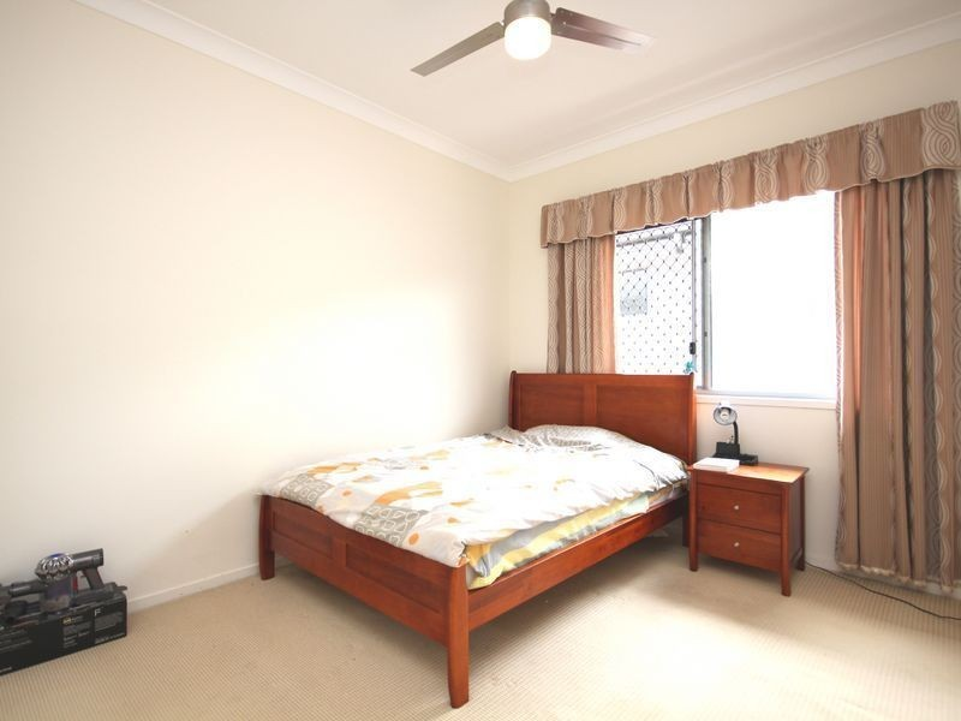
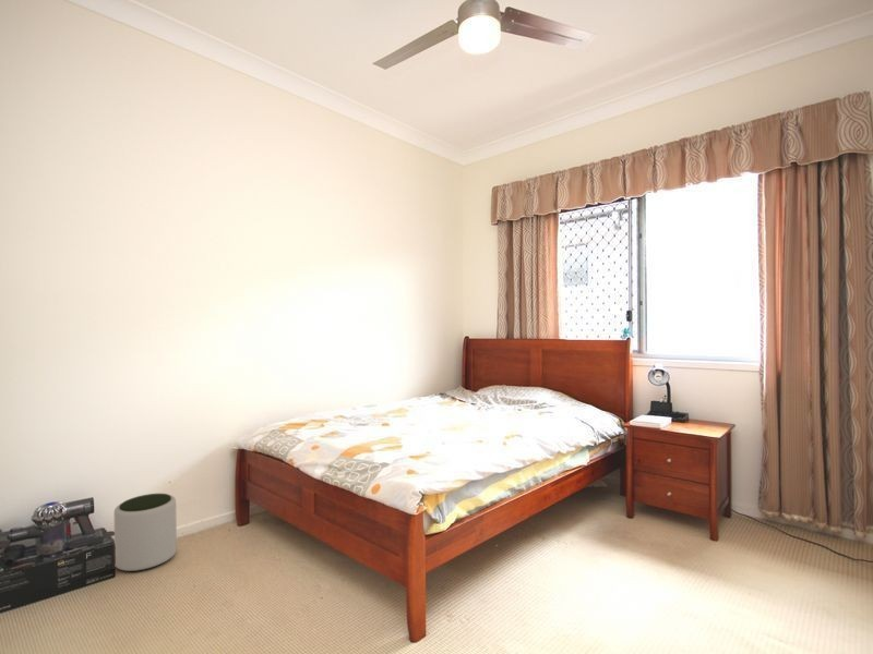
+ plant pot (146, 530)
